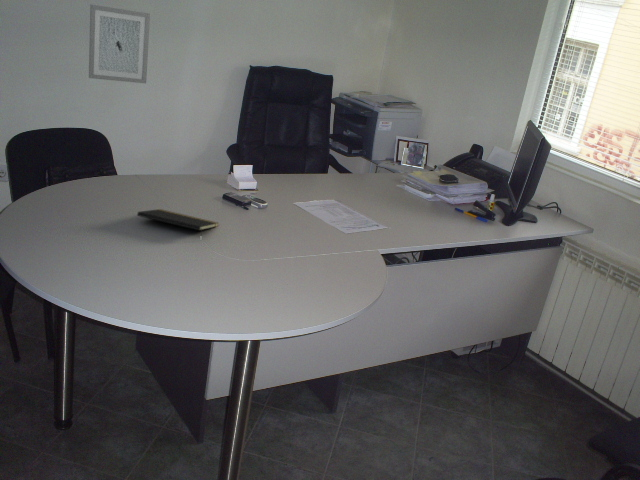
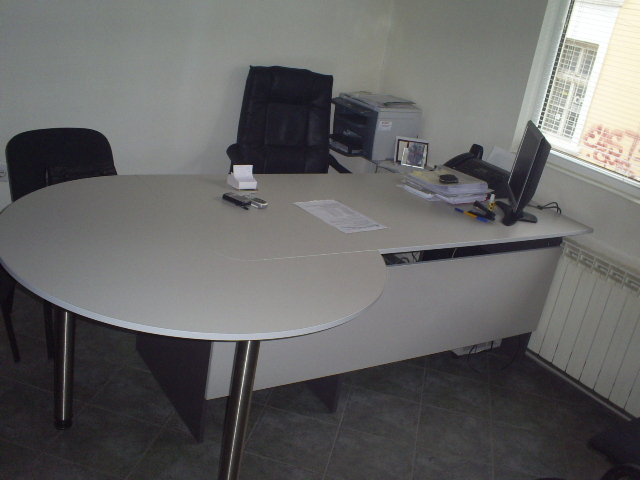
- wall art (119, 45)
- notepad (178, 219)
